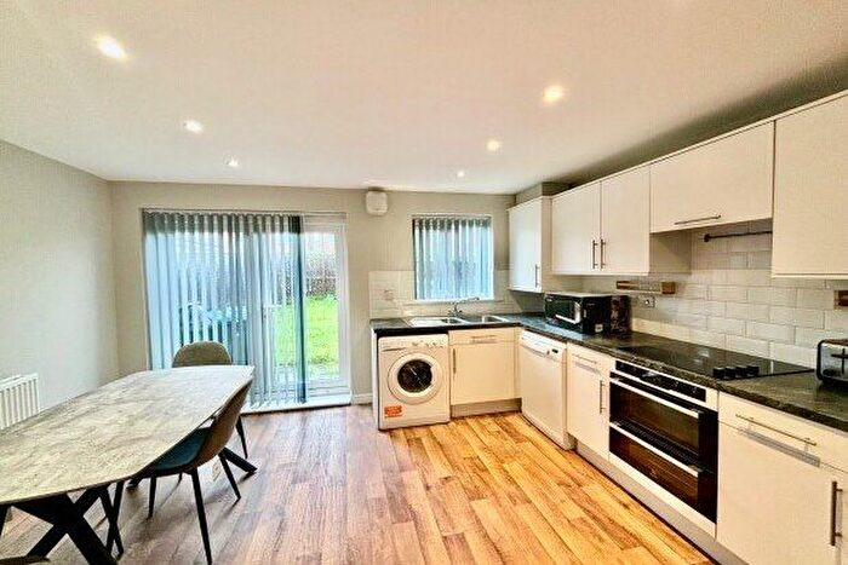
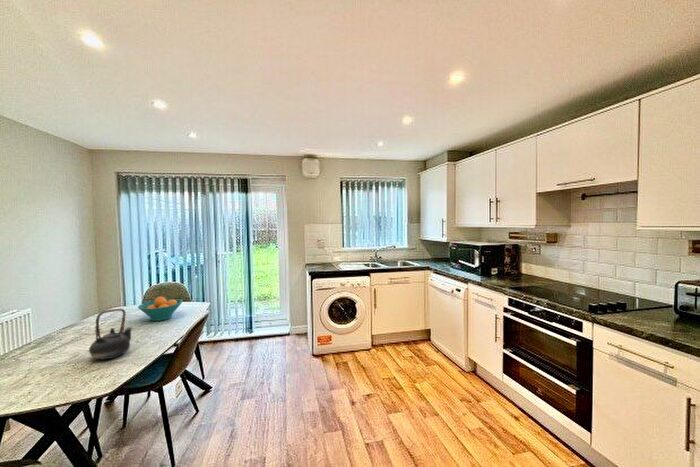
+ teapot (111, 331)
+ fruit bowl (161, 307)
